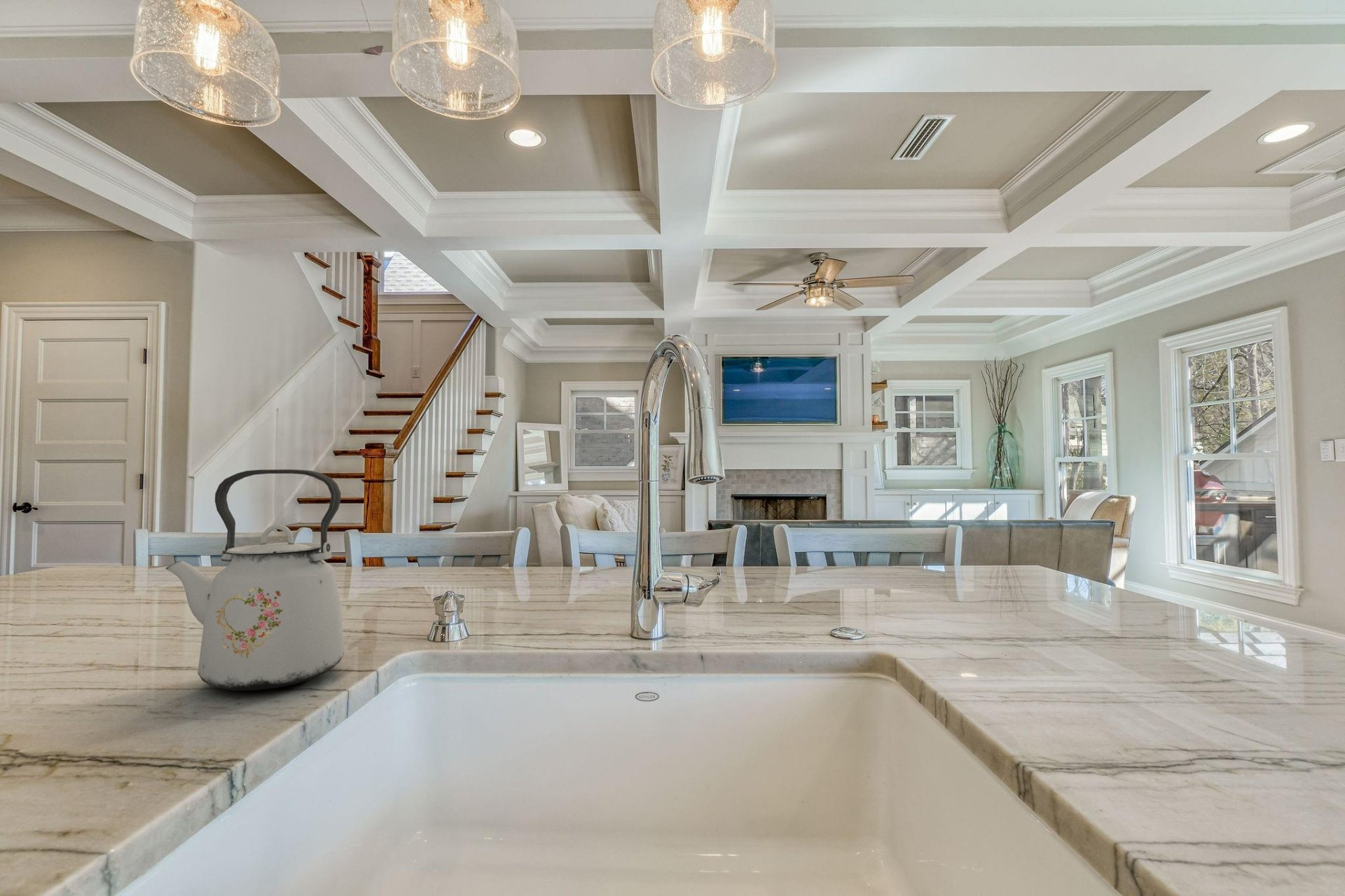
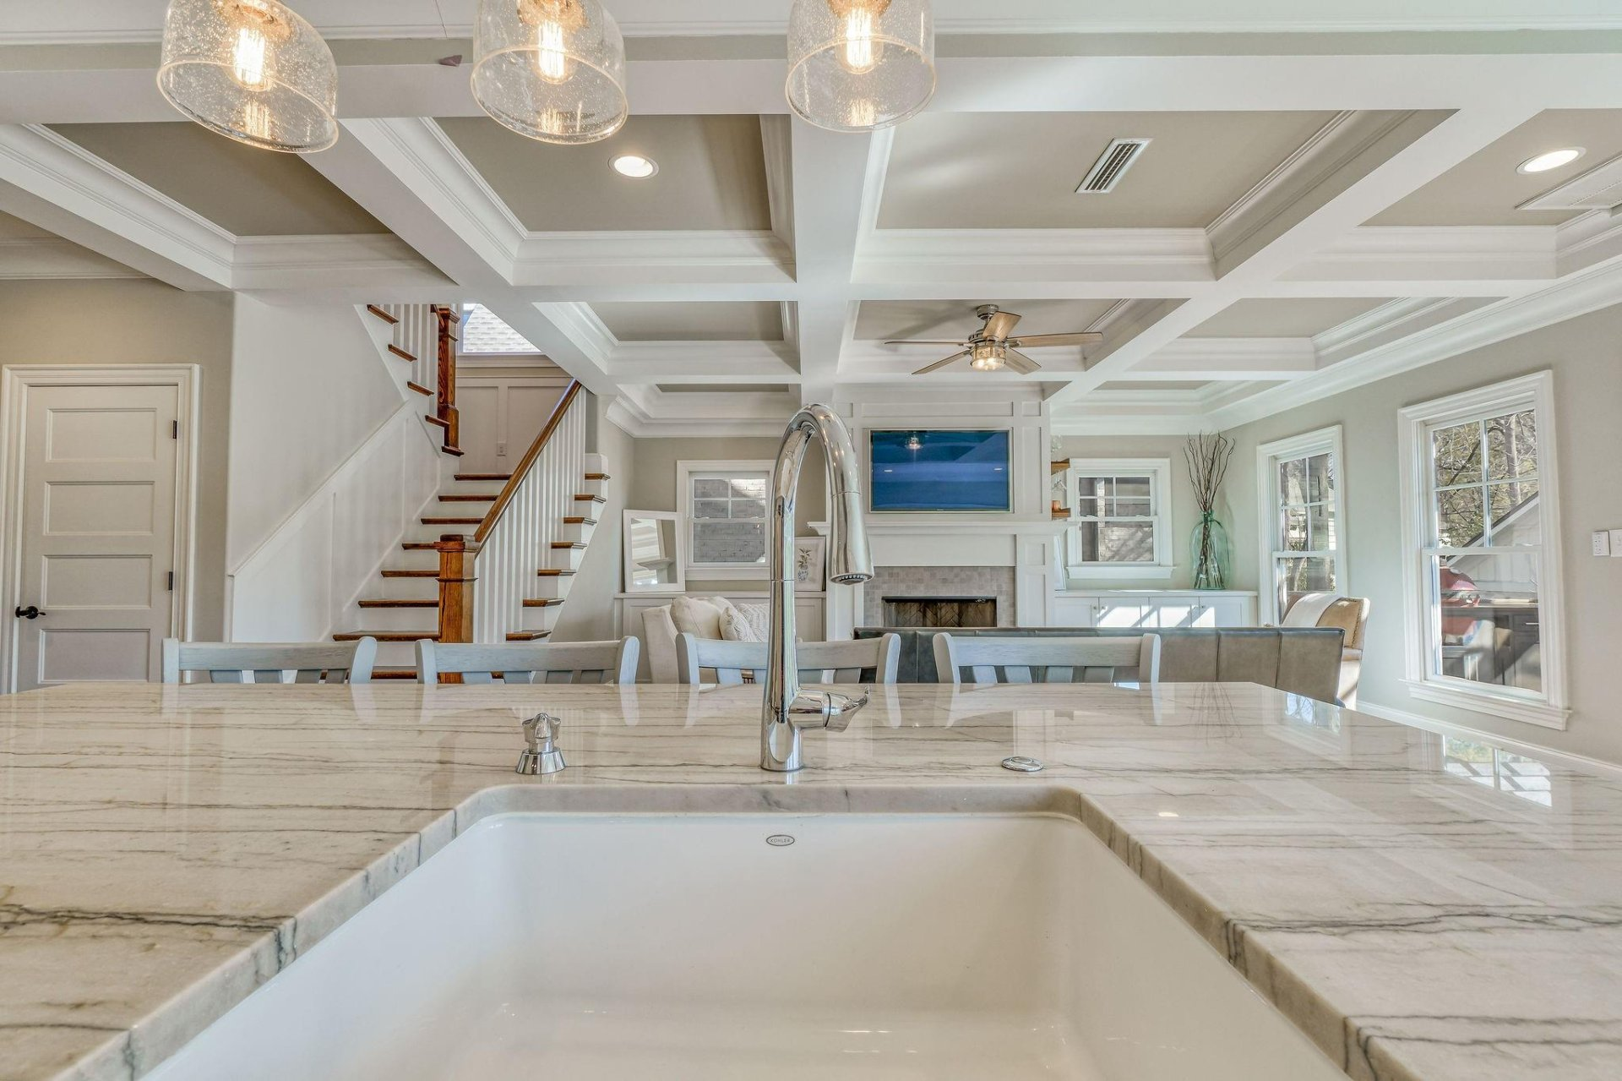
- kettle (253, 573)
